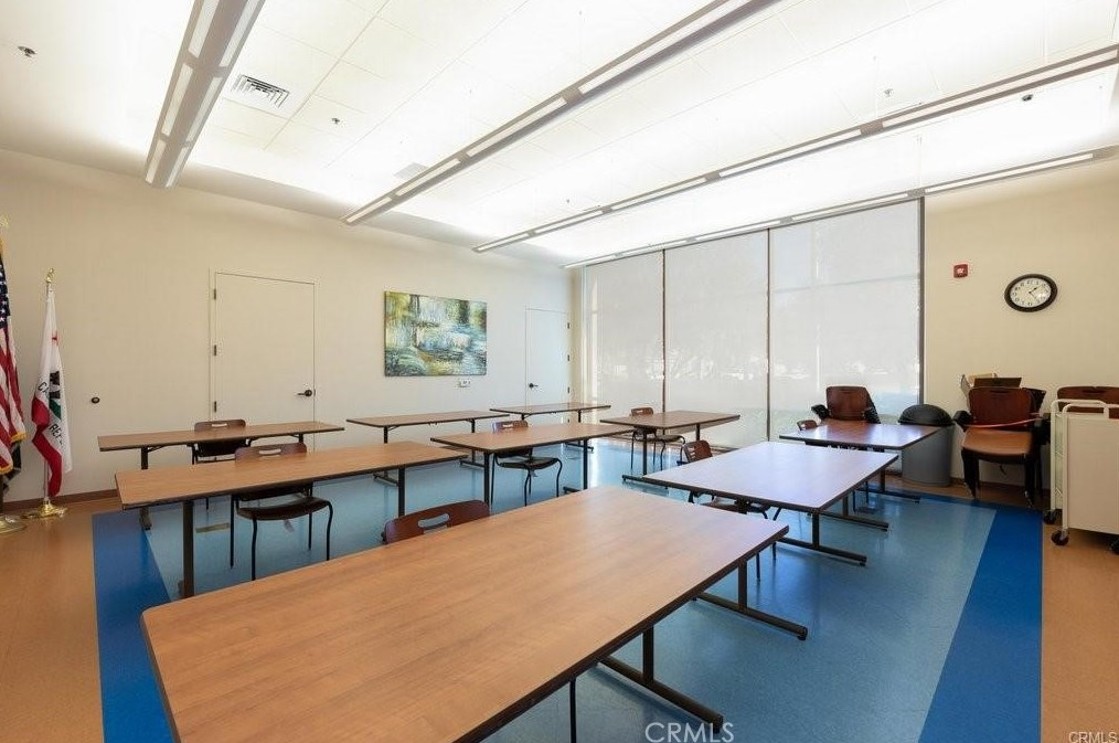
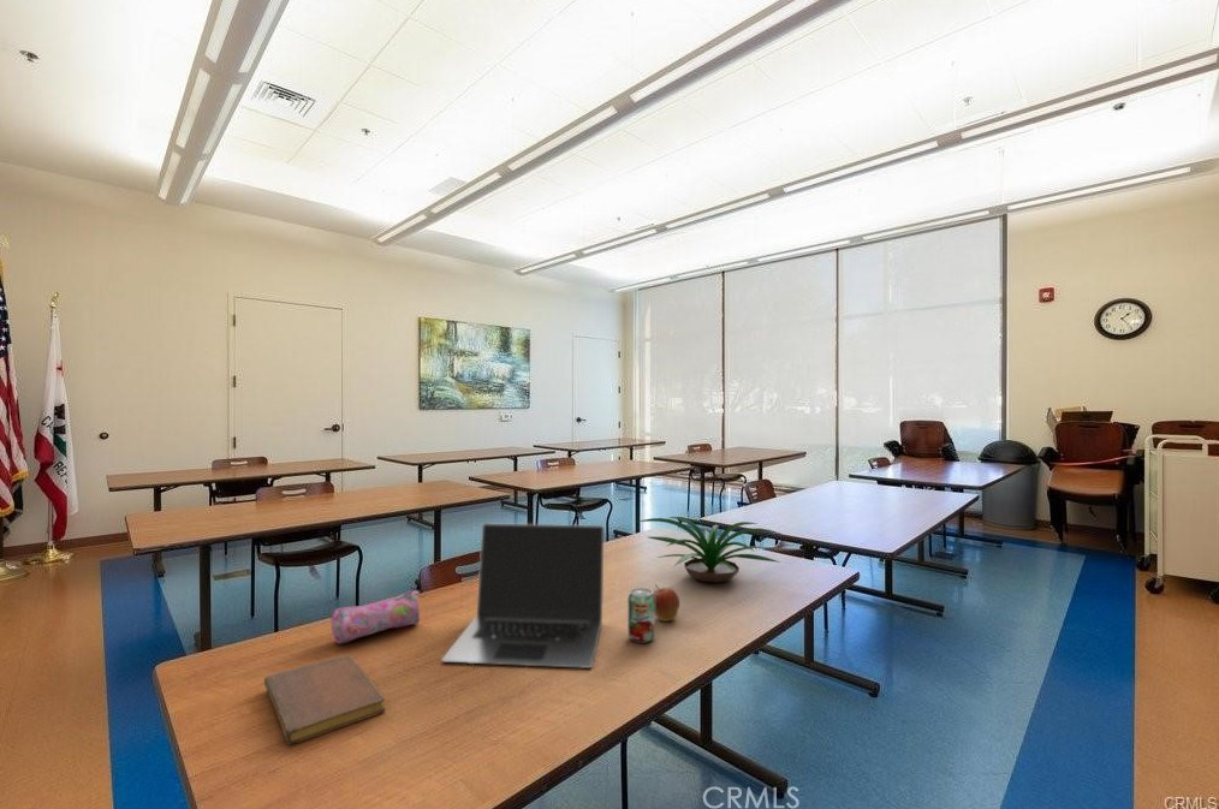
+ laptop (530, 587)
+ pencil case (377, 614)
+ beverage can (641, 614)
+ plant (703, 549)
+ apple (664, 601)
+ notebook (322, 692)
